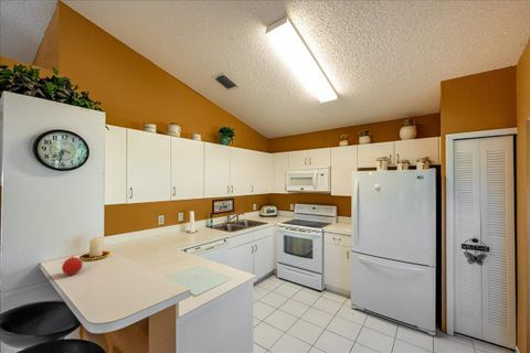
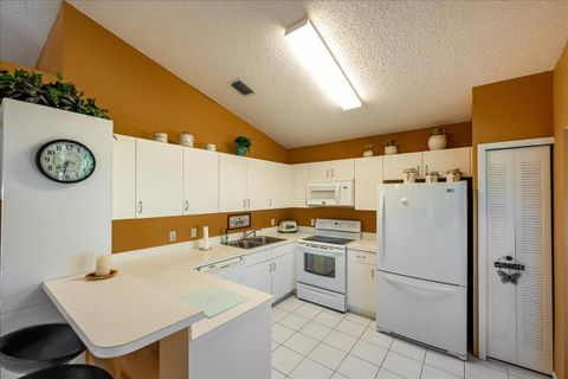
- fruit (72, 264)
